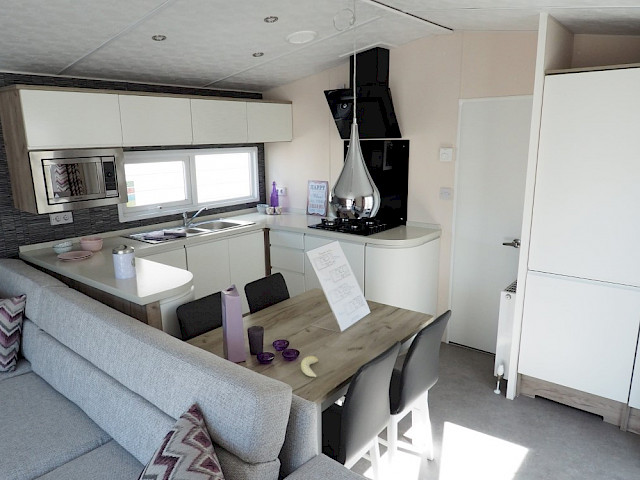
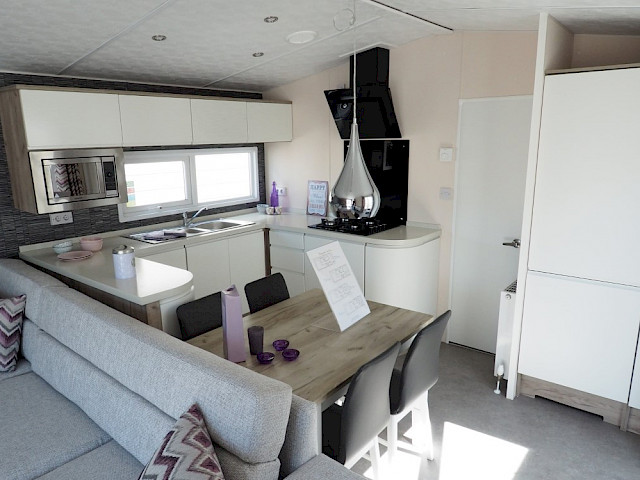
- fruit (311, 363)
